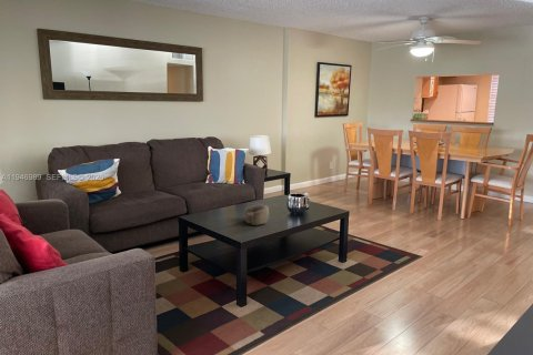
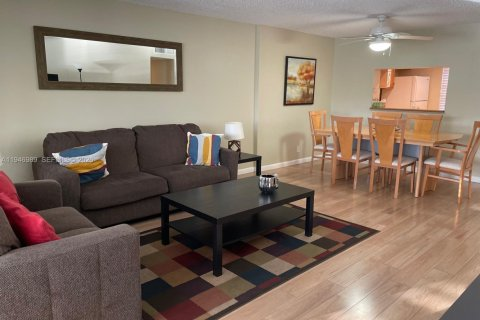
- decorative bowl (257, 214)
